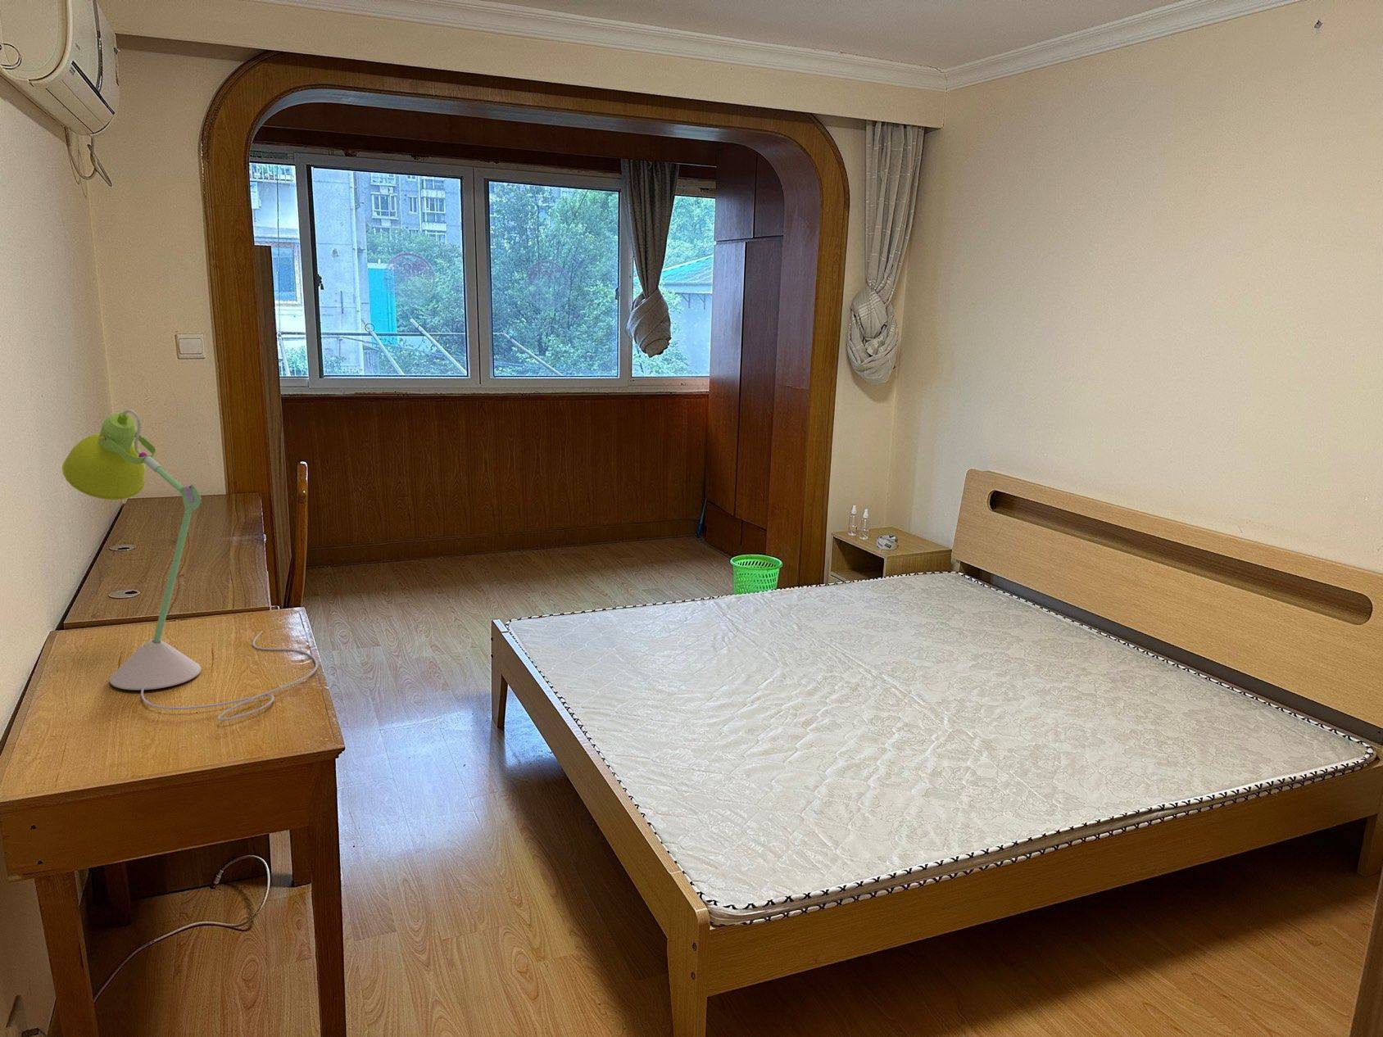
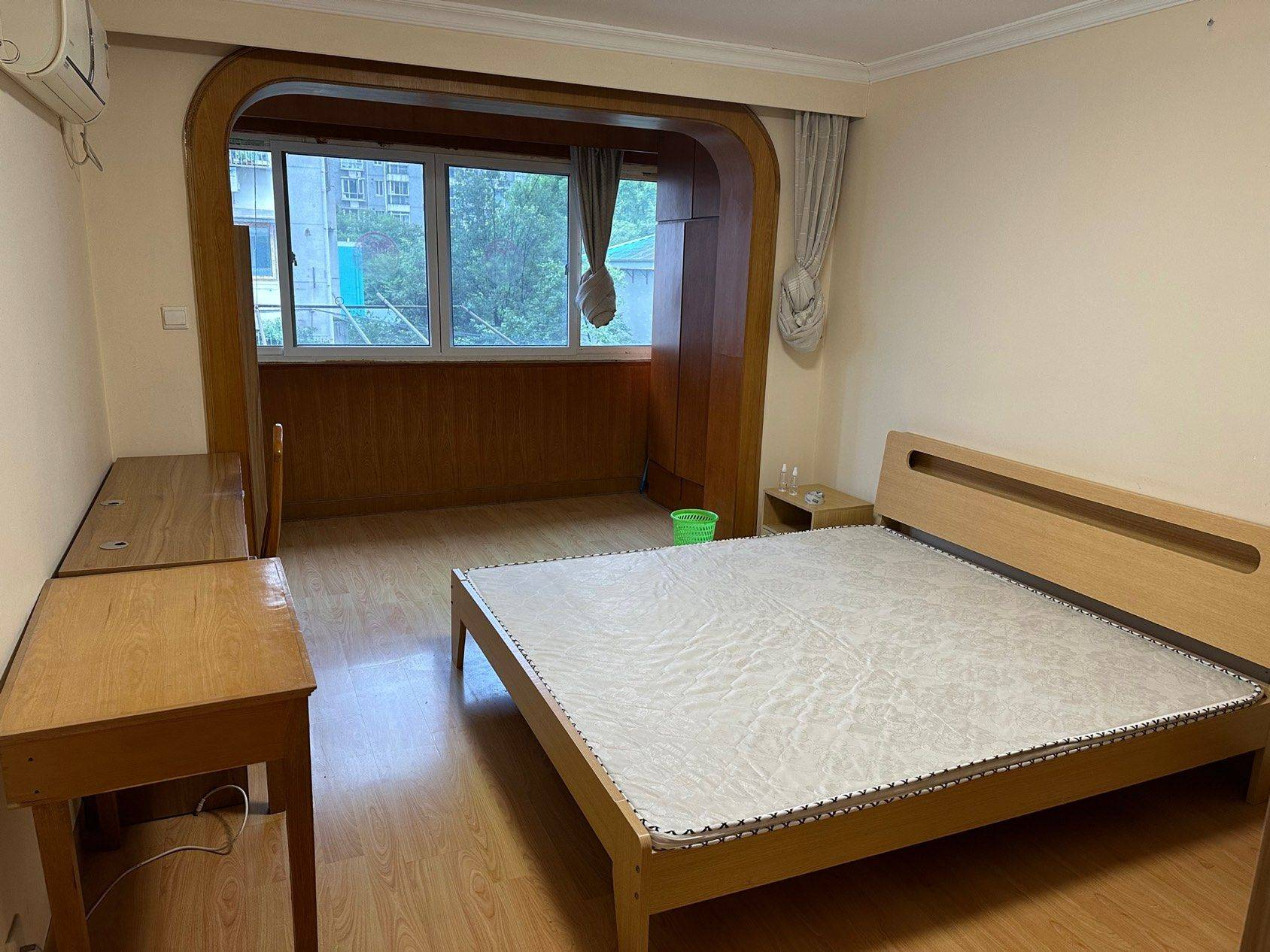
- desk lamp (186, 534)
